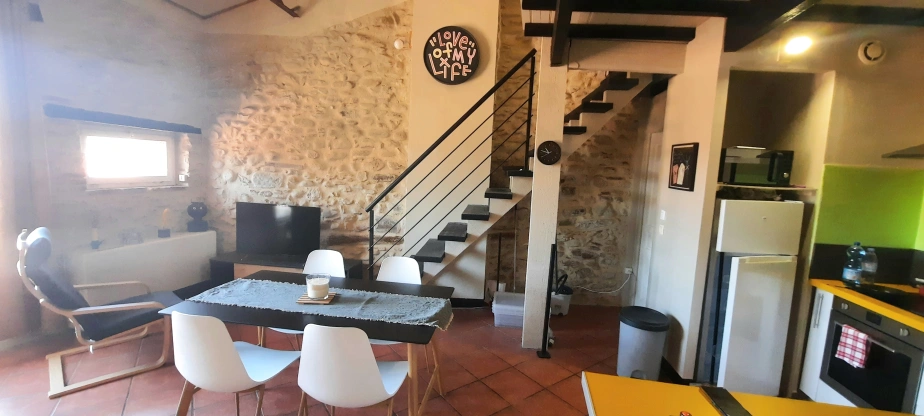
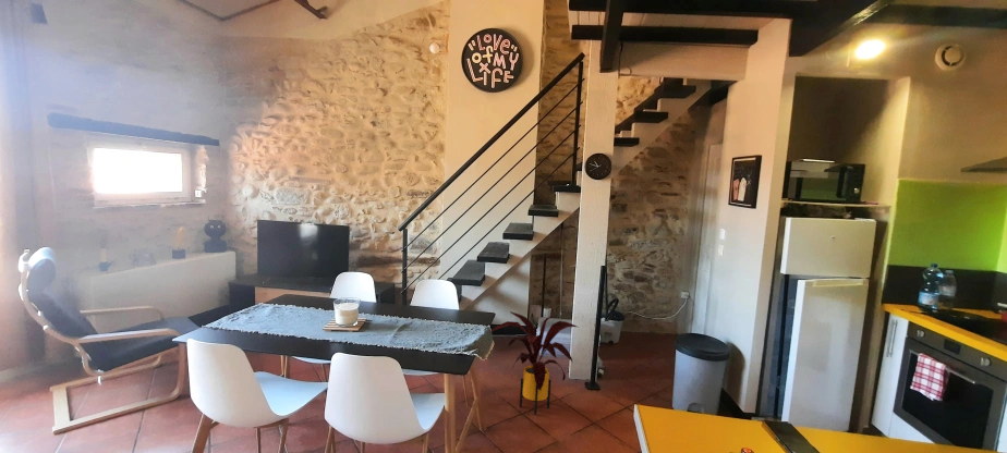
+ house plant (532, 363)
